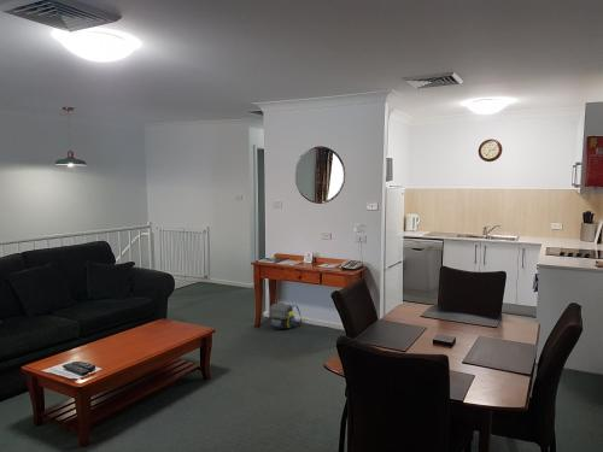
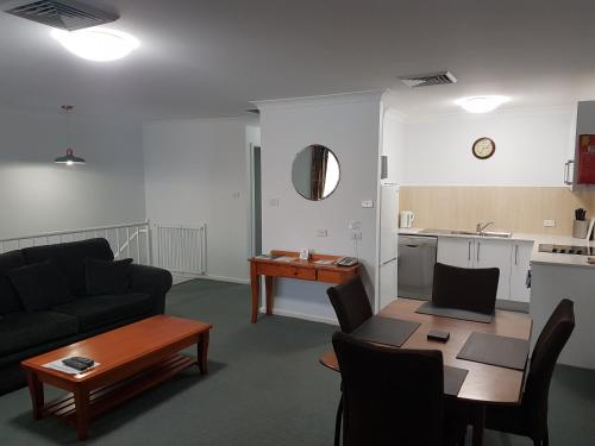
- shoulder bag (283, 315)
